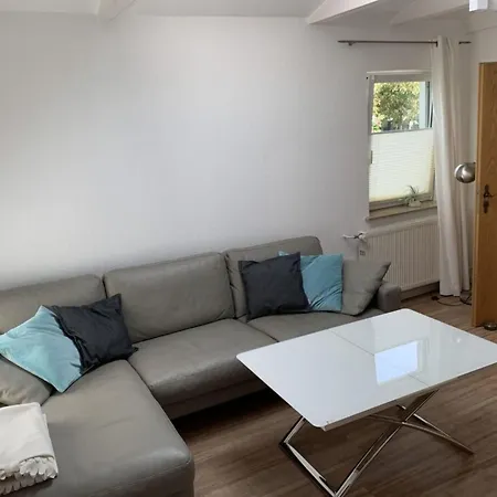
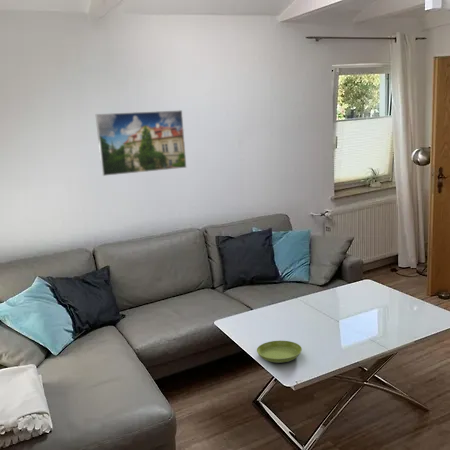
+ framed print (143, 142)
+ saucer (279, 352)
